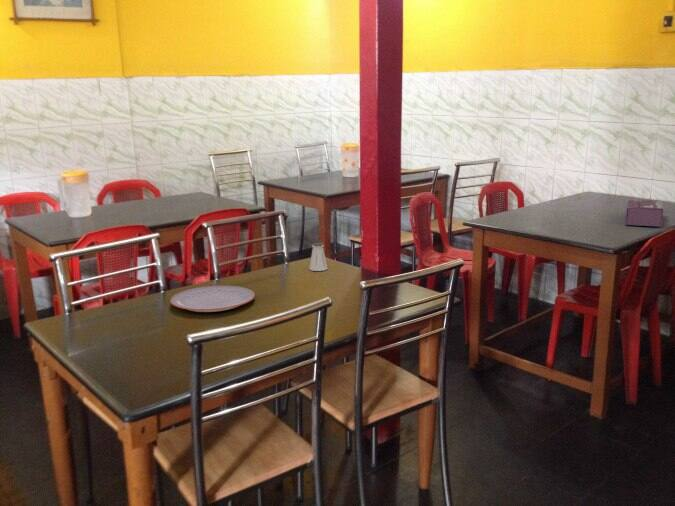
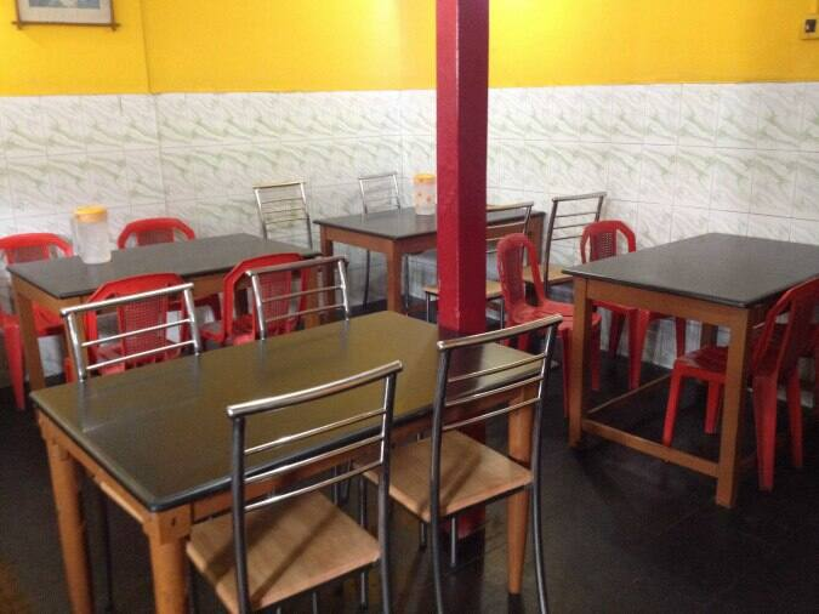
- plate (213, 299)
- saltshaker (318, 256)
- tissue box (644, 212)
